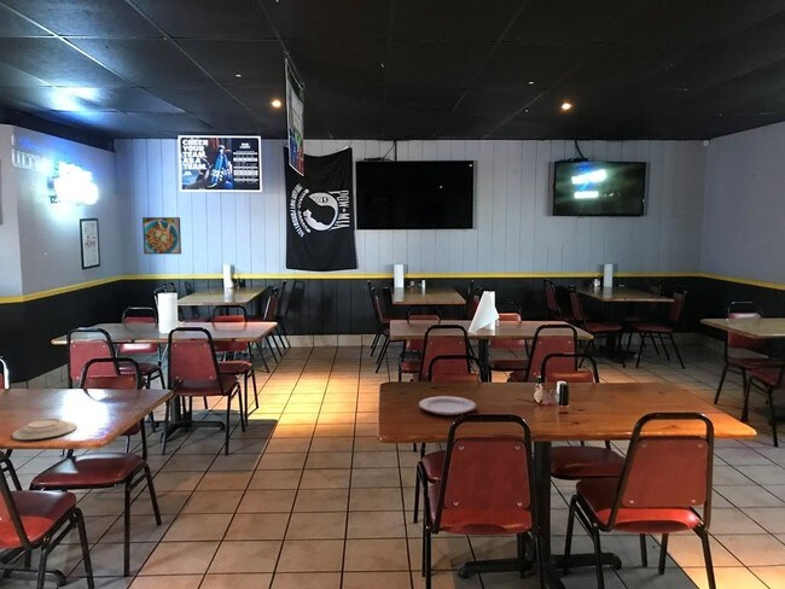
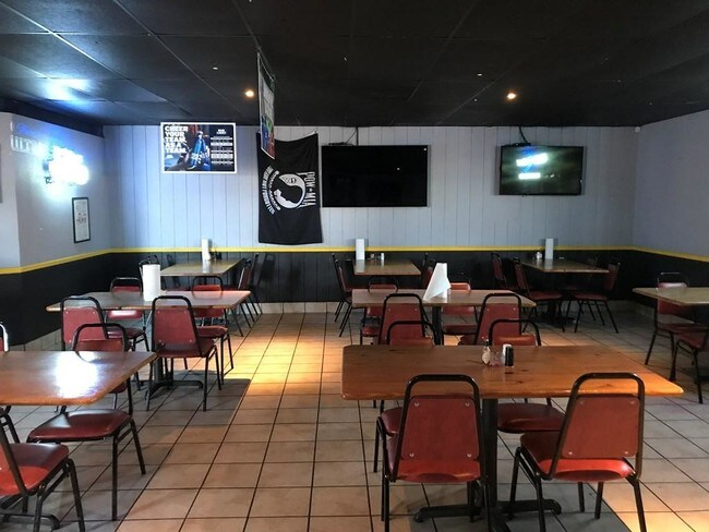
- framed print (162, 235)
- plate (45, 426)
- plate (447, 406)
